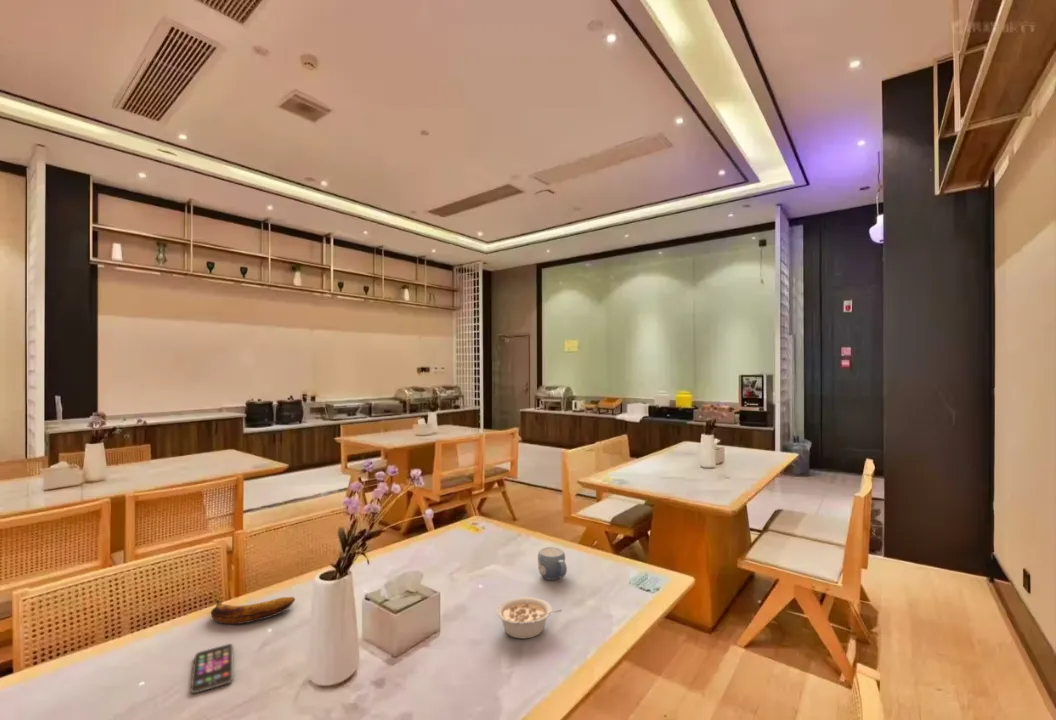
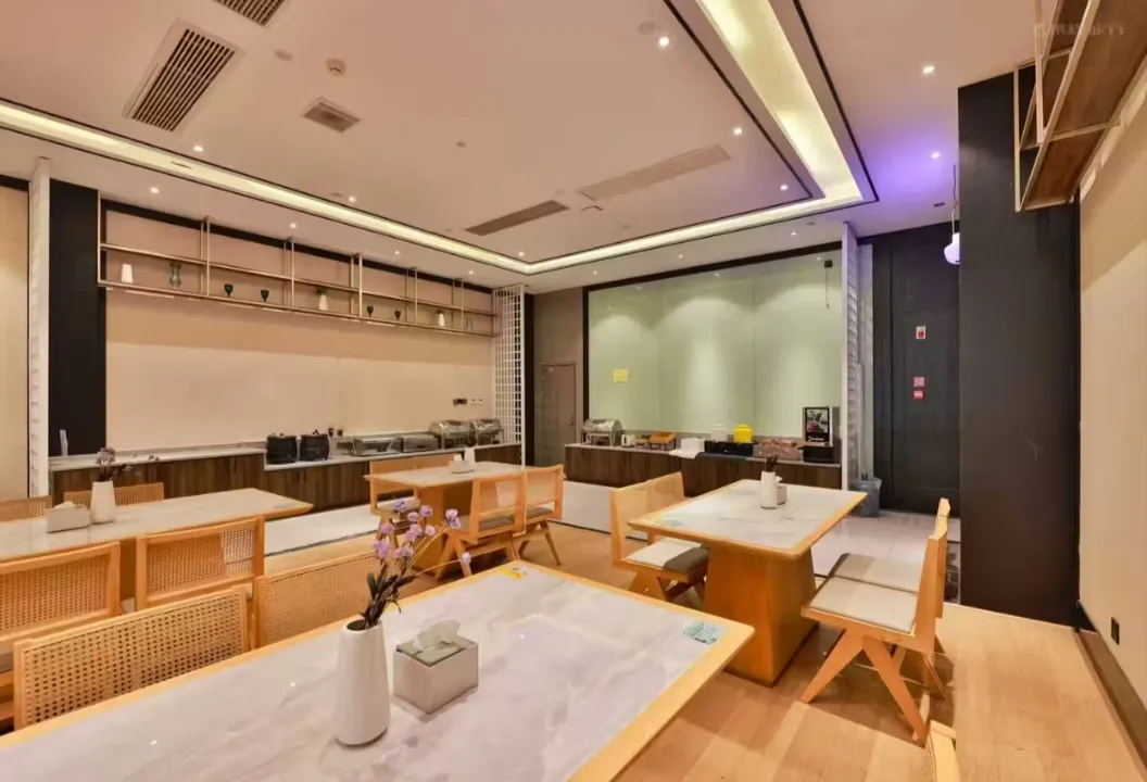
- banana (251, 606)
- legume (526, 616)
- smartphone (213, 666)
- mug (554, 566)
